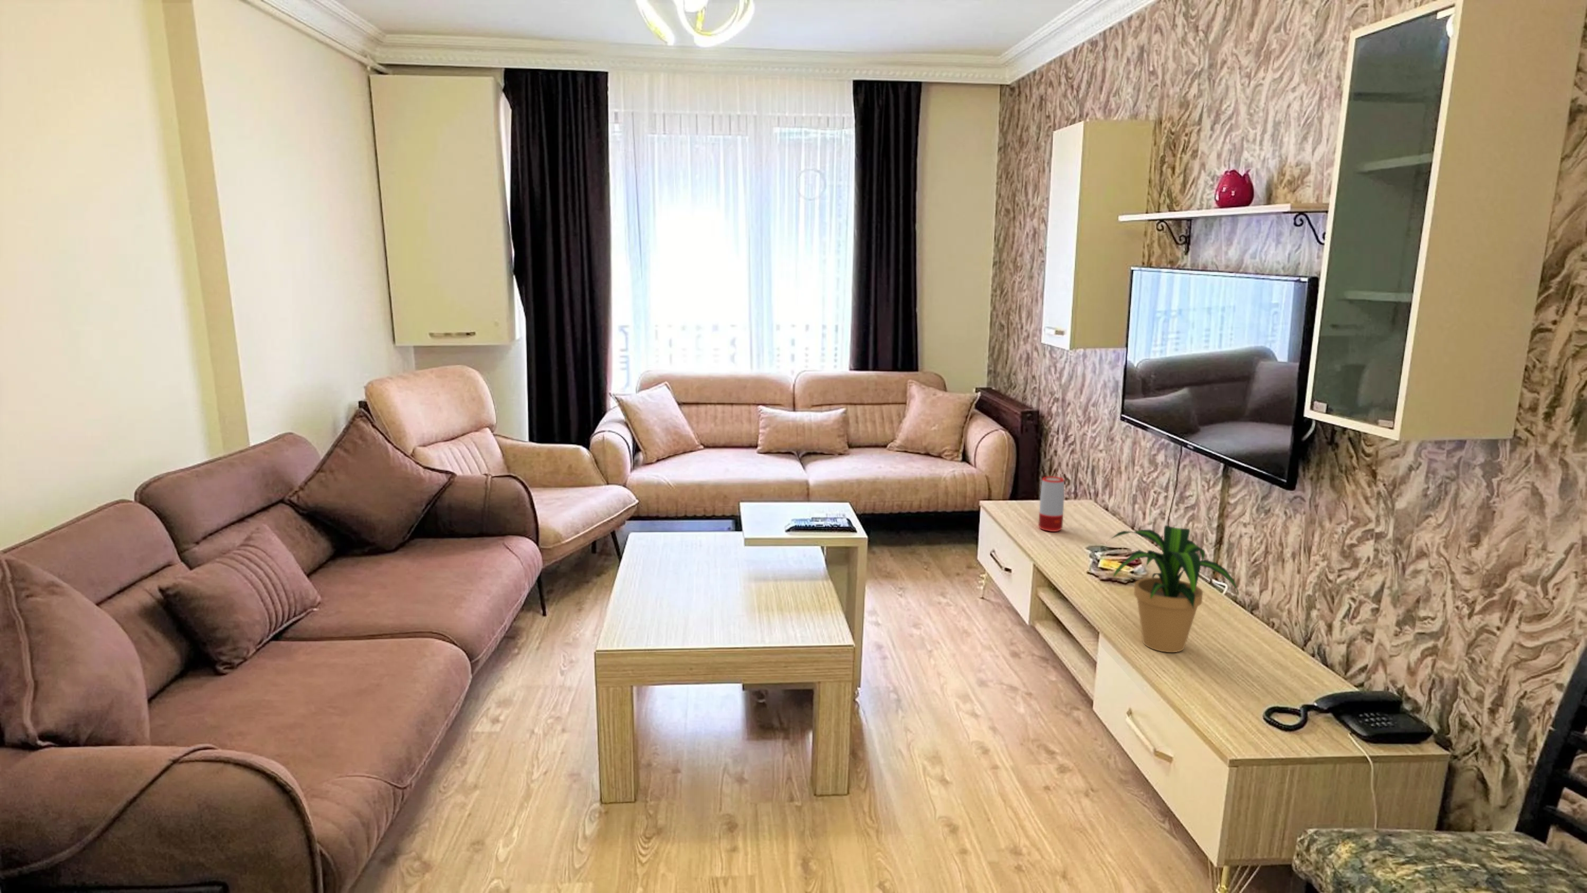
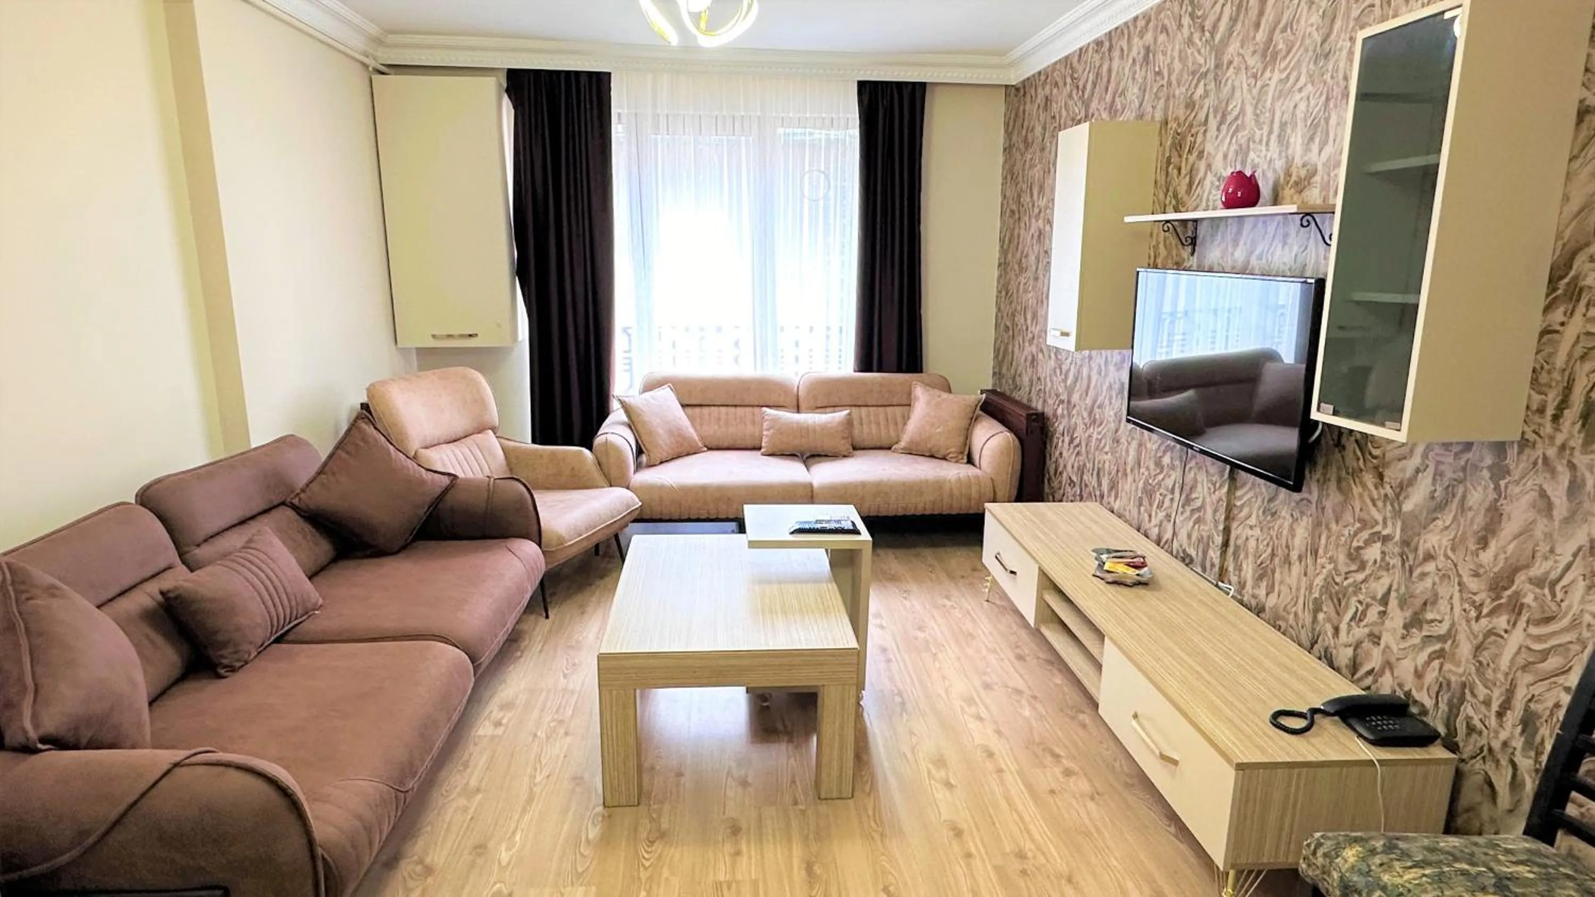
- potted plant (1167, 590)
- speaker (1052, 504)
